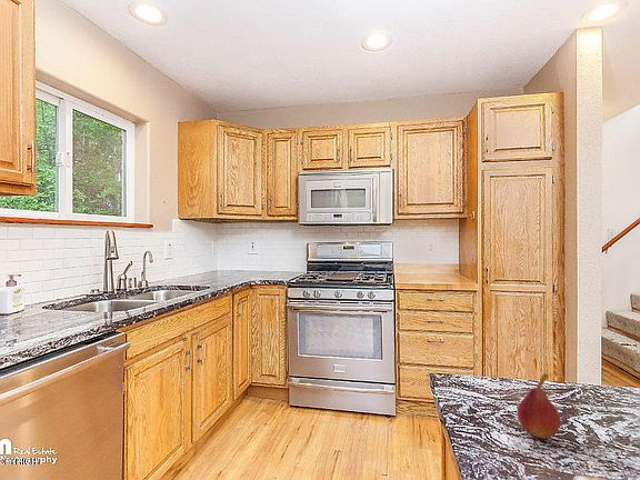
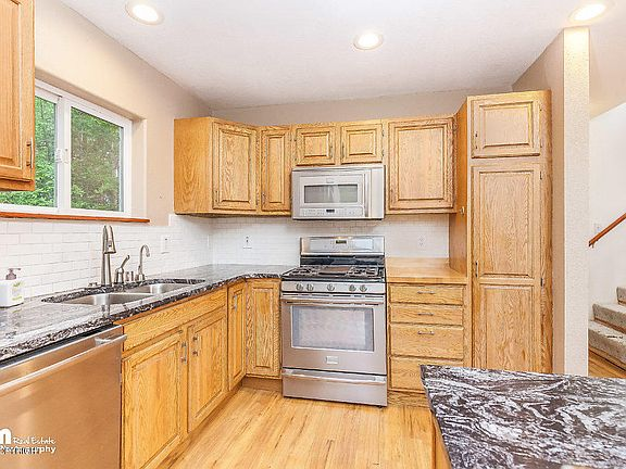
- fruit (538, 403)
